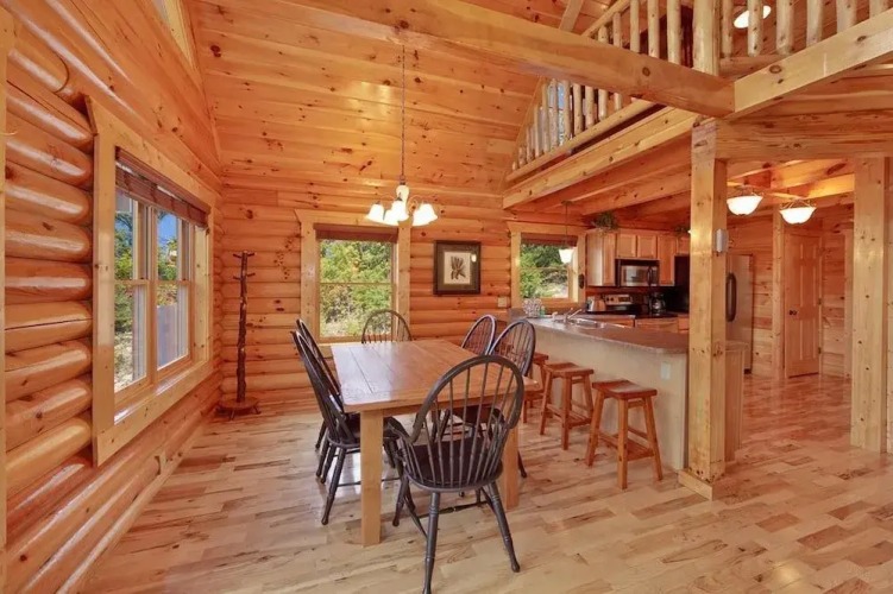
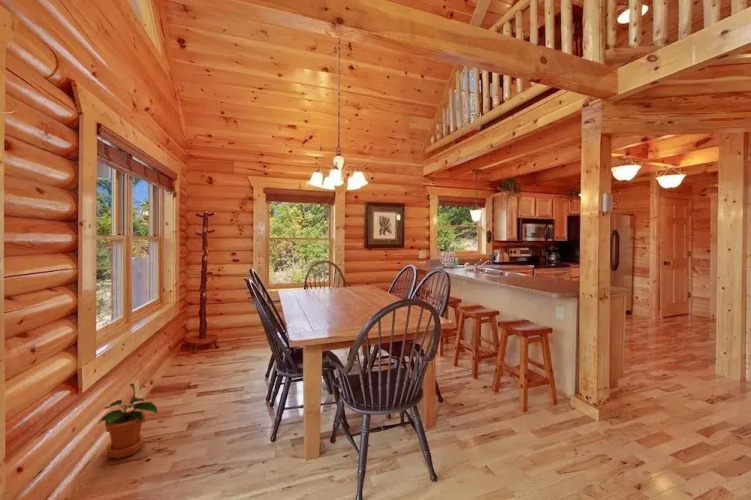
+ potted plant (129, 427)
